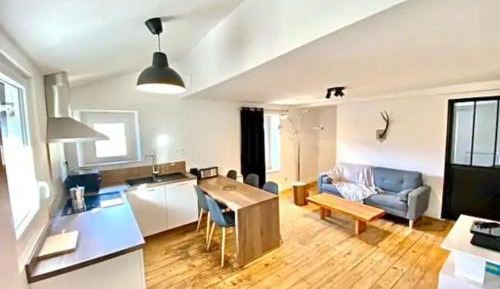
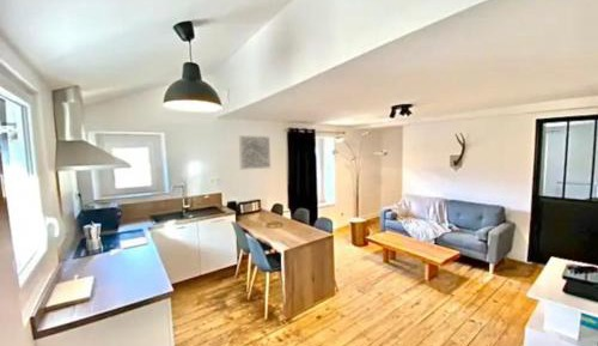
+ wall art (255, 152)
